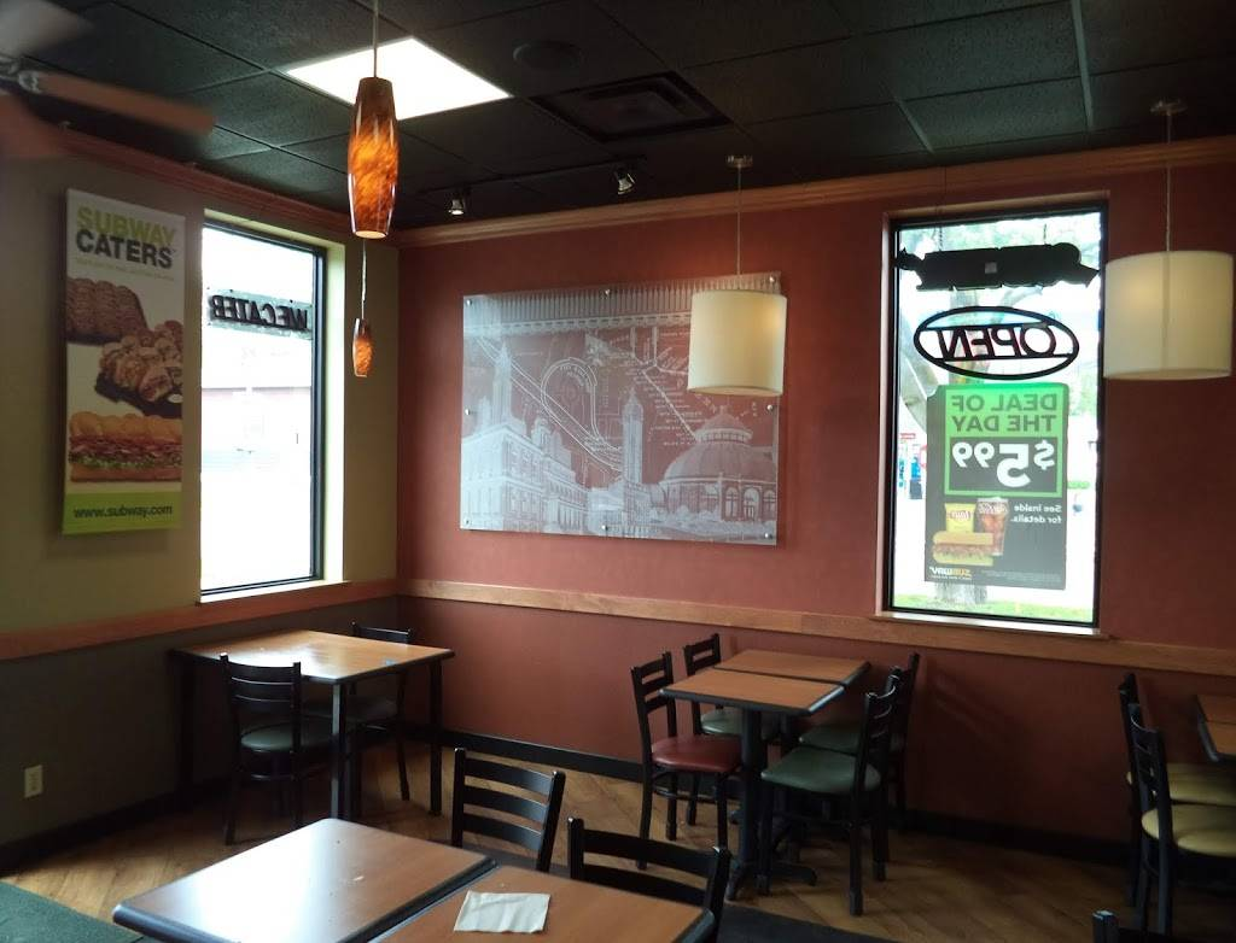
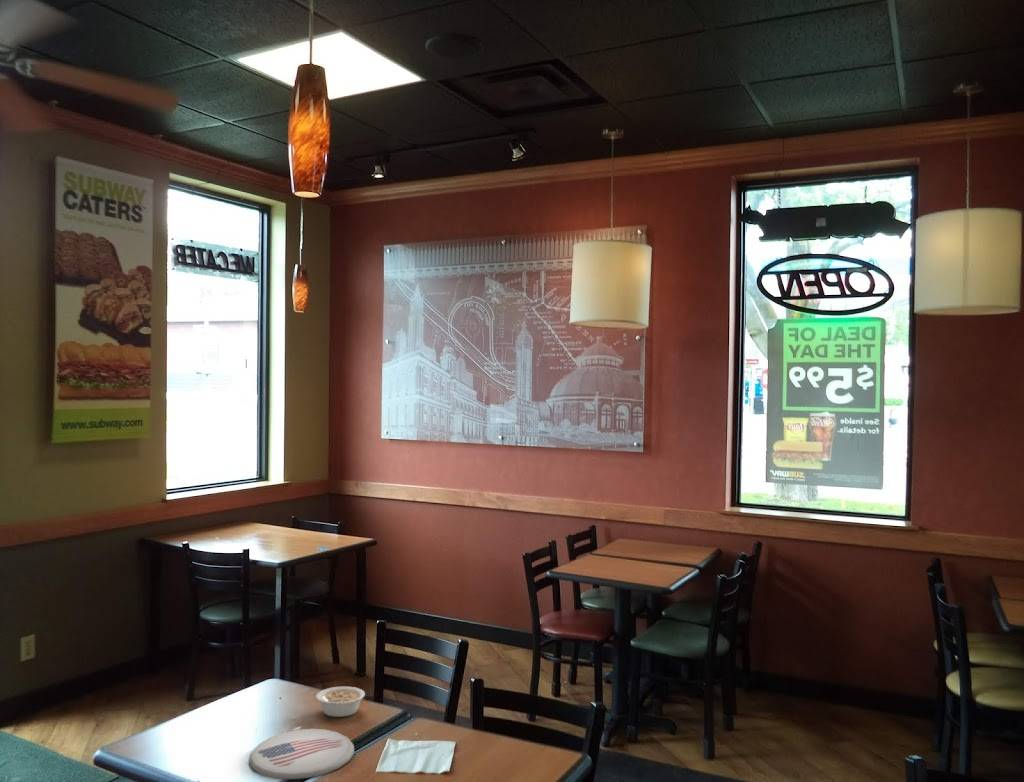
+ legume (342, 701)
+ plate (302, 751)
